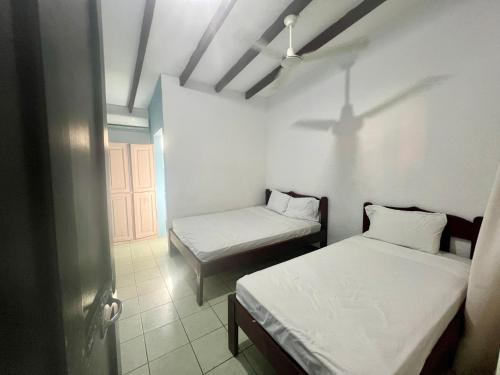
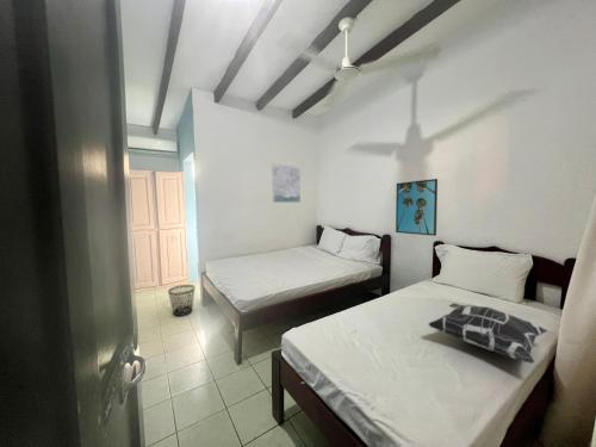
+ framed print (286, 184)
+ wastebasket (182, 300)
+ decorative pillow (484, 325)
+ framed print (415, 207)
